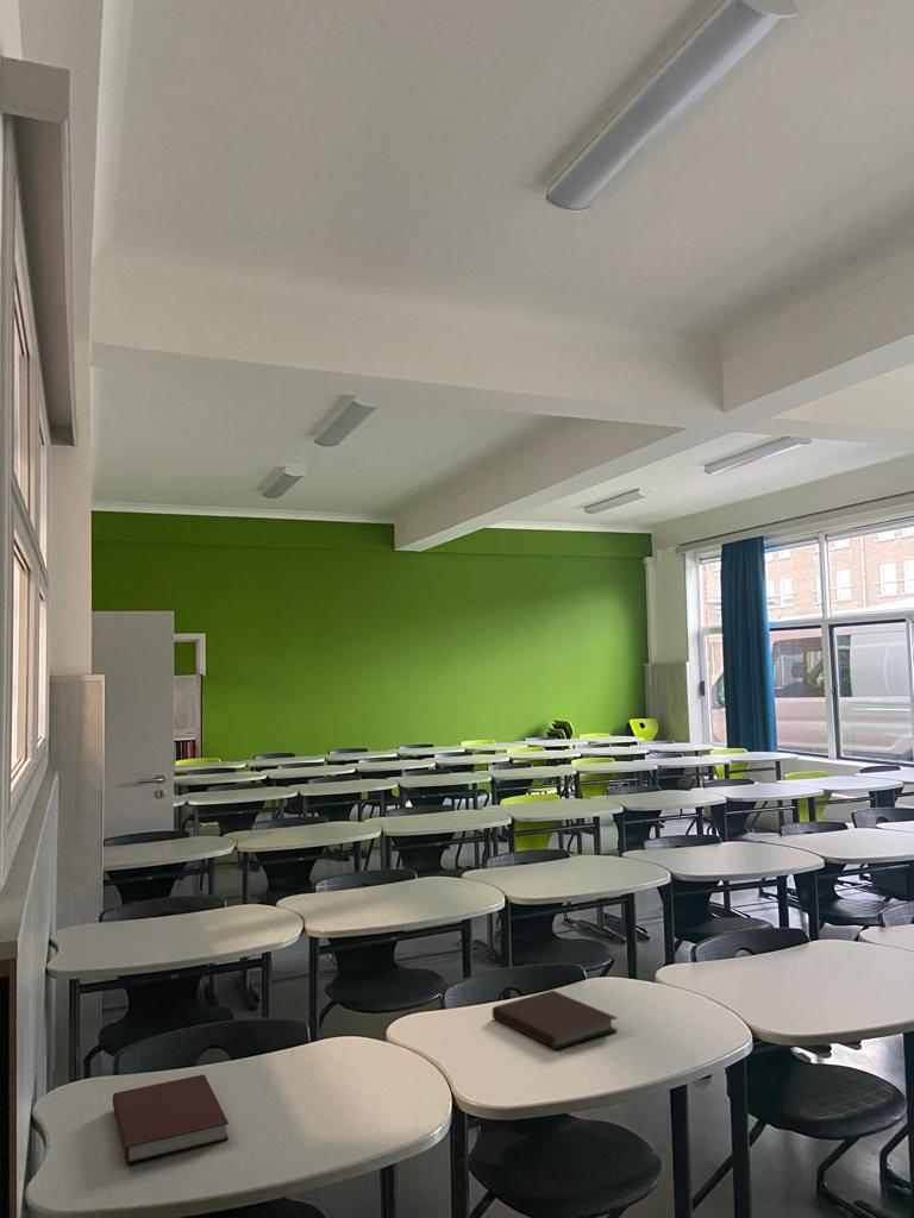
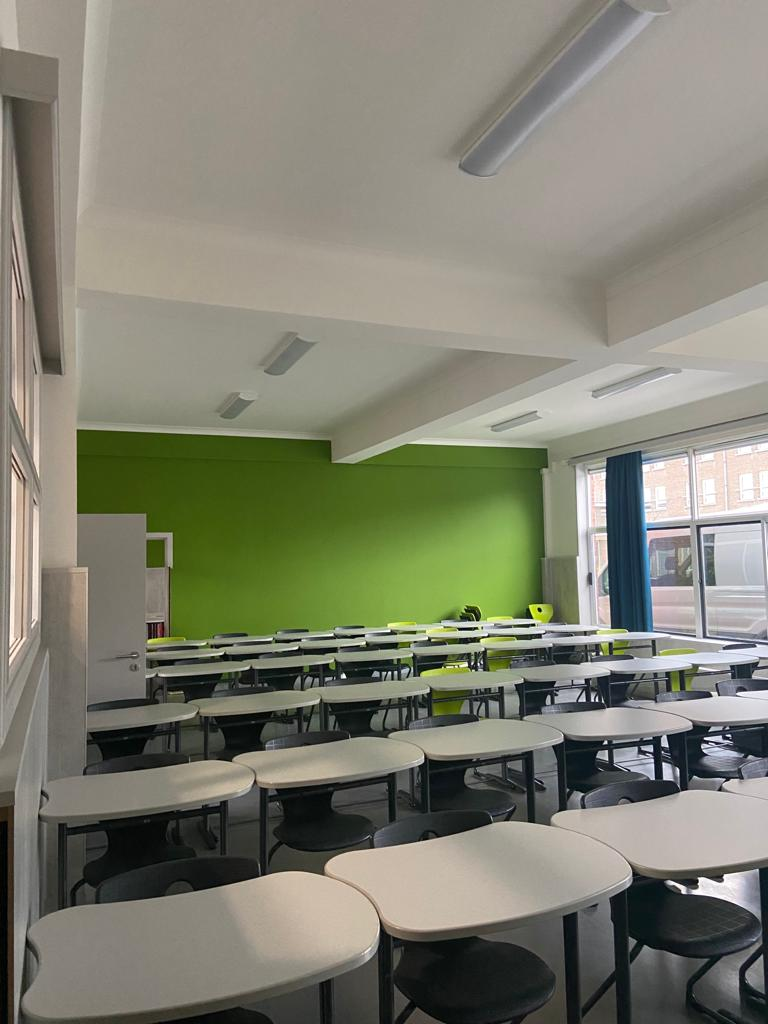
- notebook (168, 1115)
- notebook (553, 1018)
